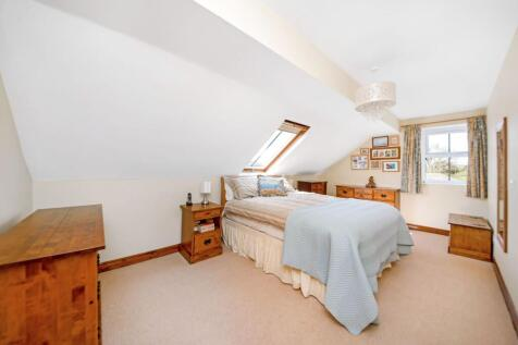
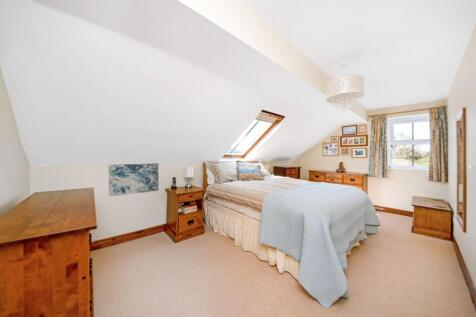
+ wall art (135, 178)
